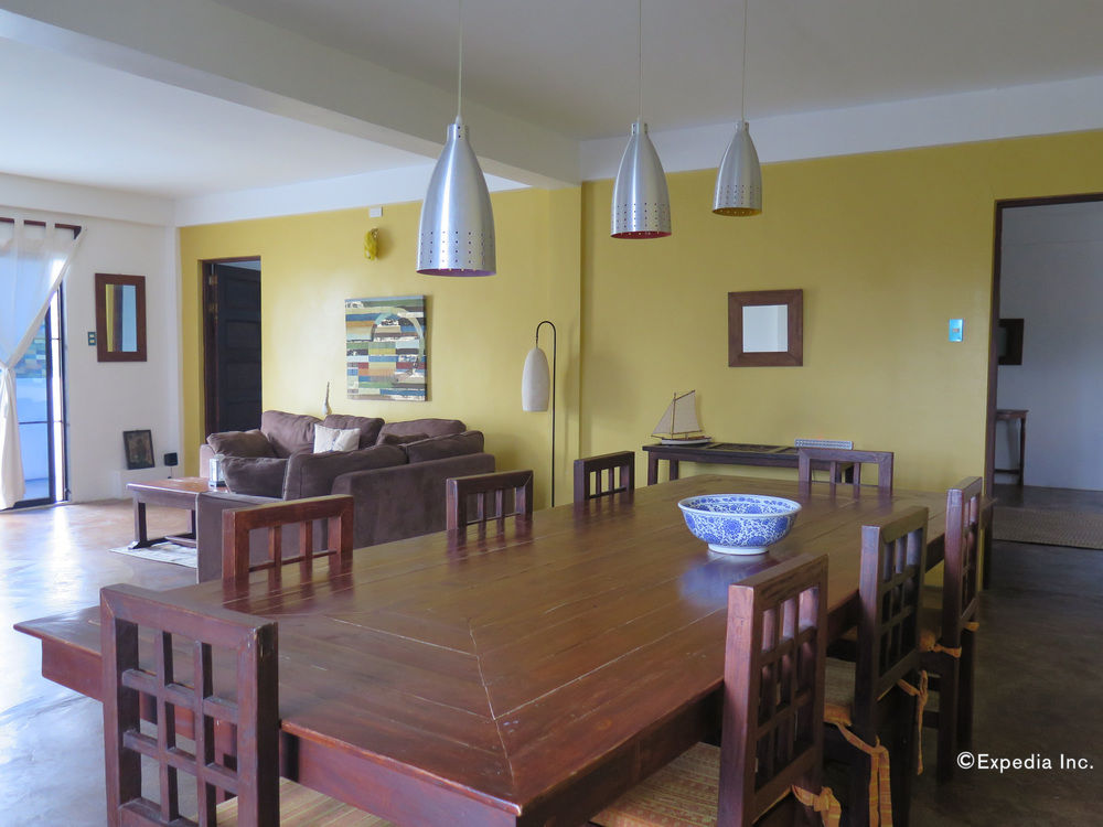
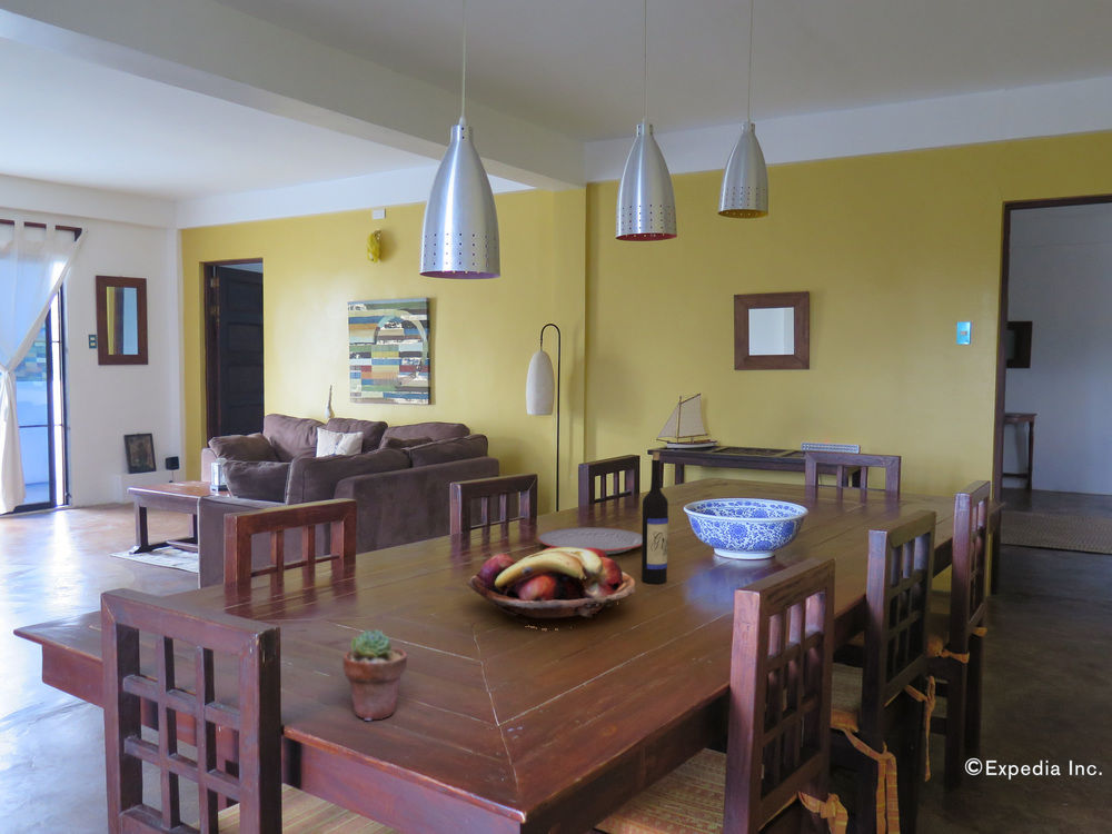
+ plate (592, 542)
+ wine bottle (655, 516)
+ potted succulent (375, 671)
+ fruit basket (555, 579)
